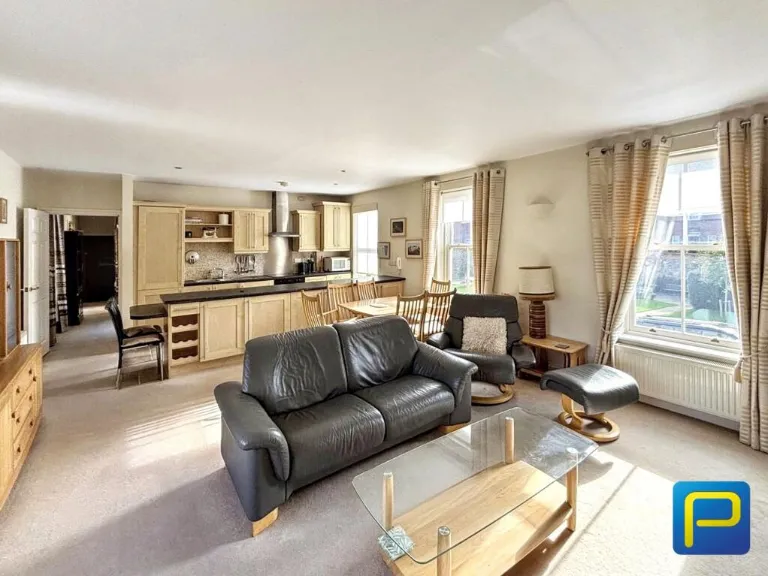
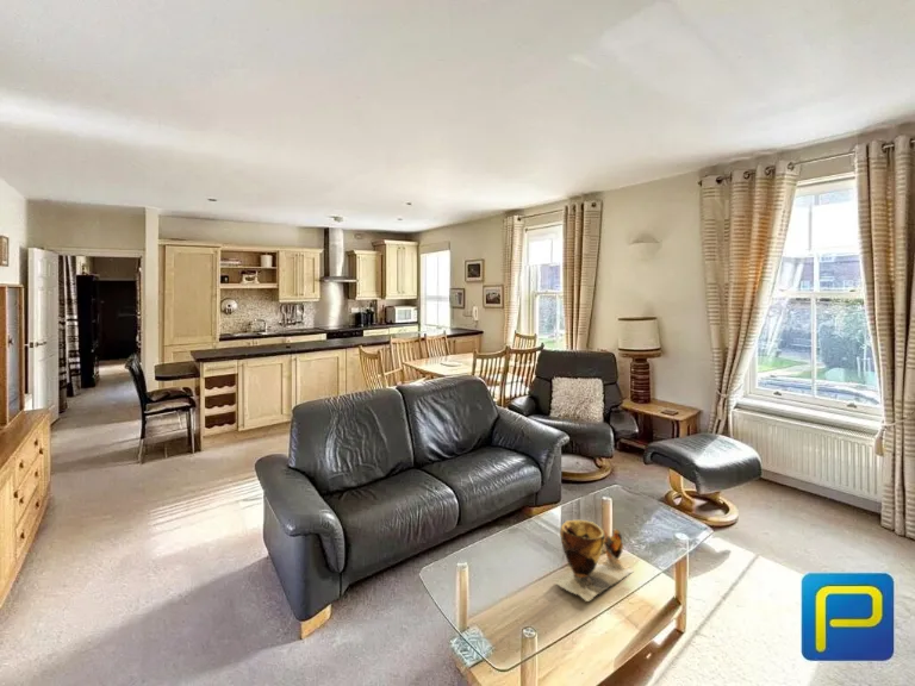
+ clay pot (596, 547)
